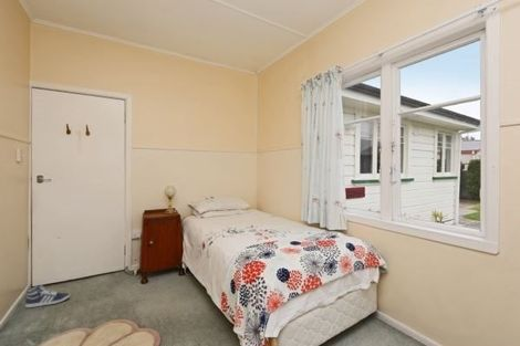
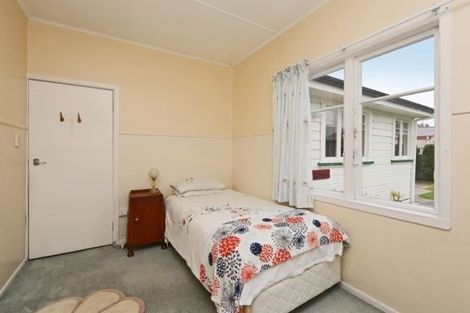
- sneaker (48, 293)
